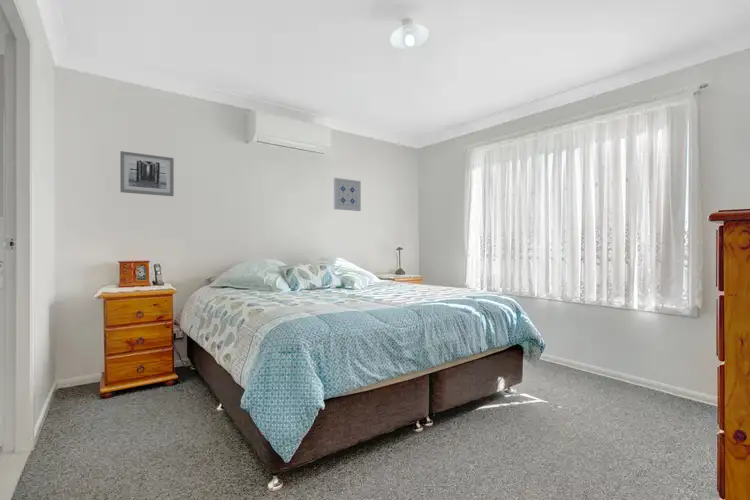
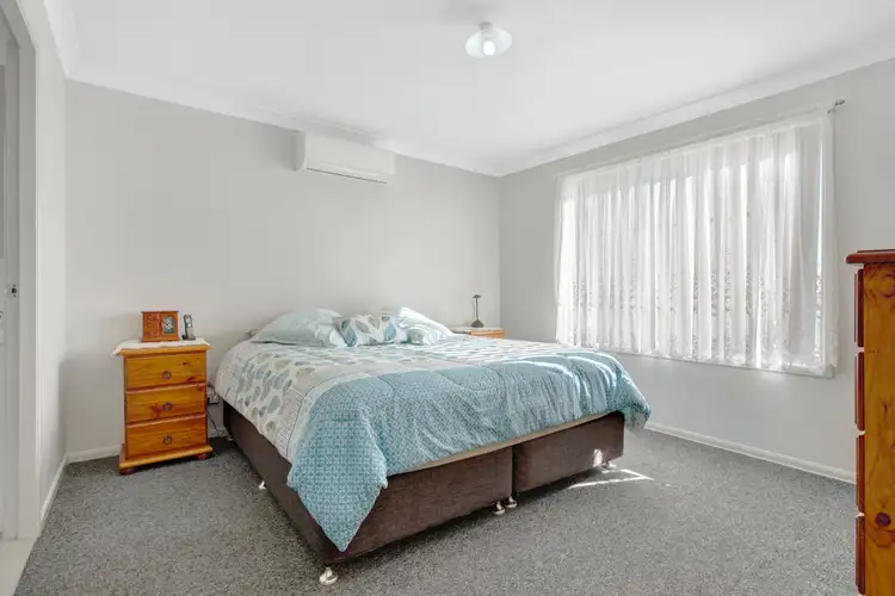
- wall art (147, 174)
- wall art (347, 194)
